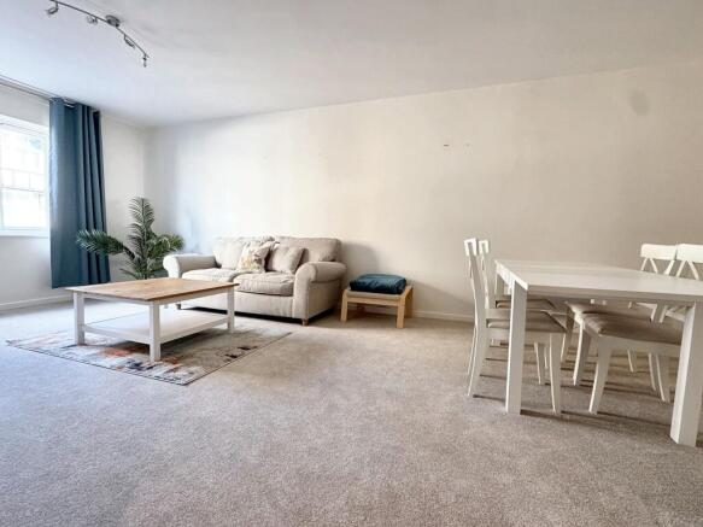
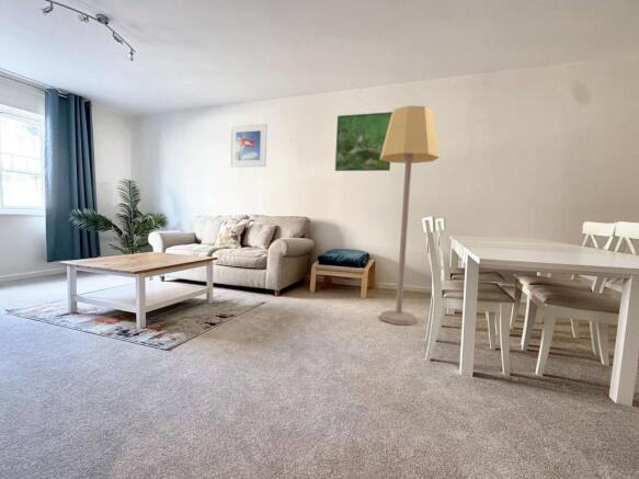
+ lamp (404, 218)
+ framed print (248, 146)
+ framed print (363, 142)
